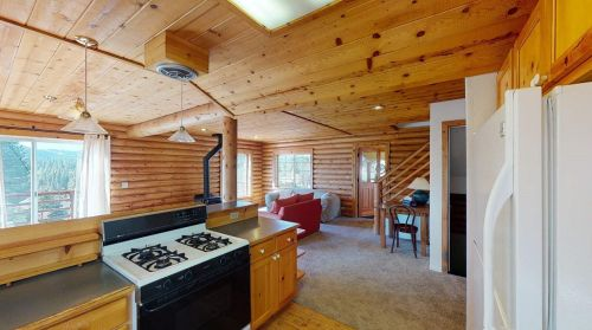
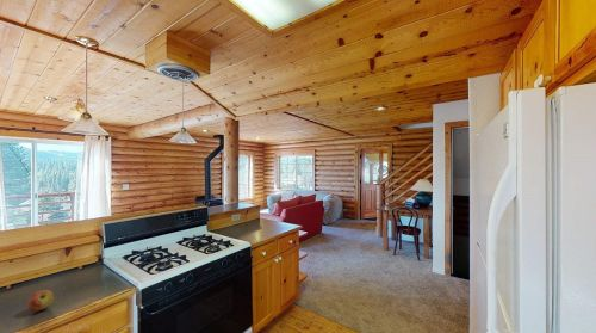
+ apple (41, 300)
